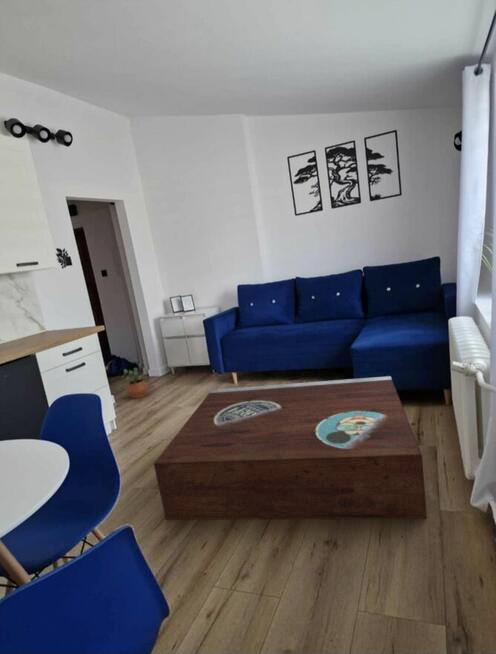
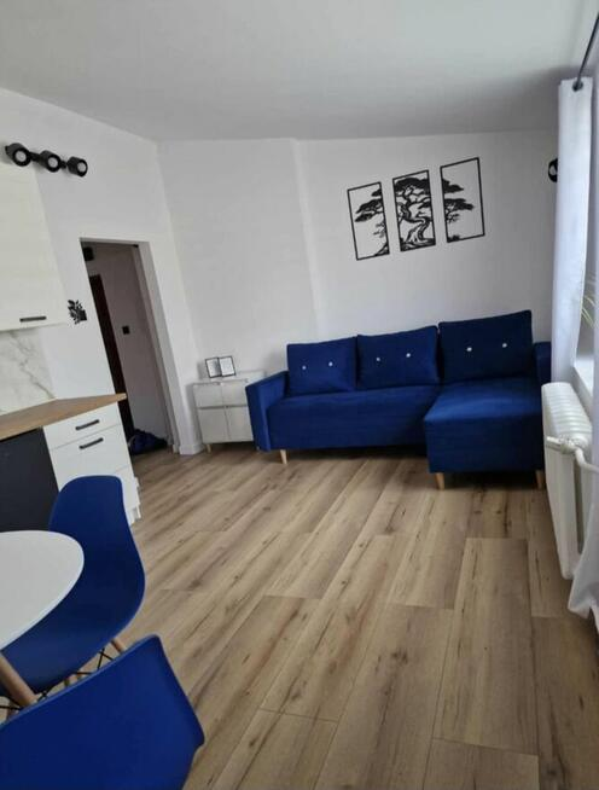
- potted plant (133, 381)
- stereo (292, 438)
